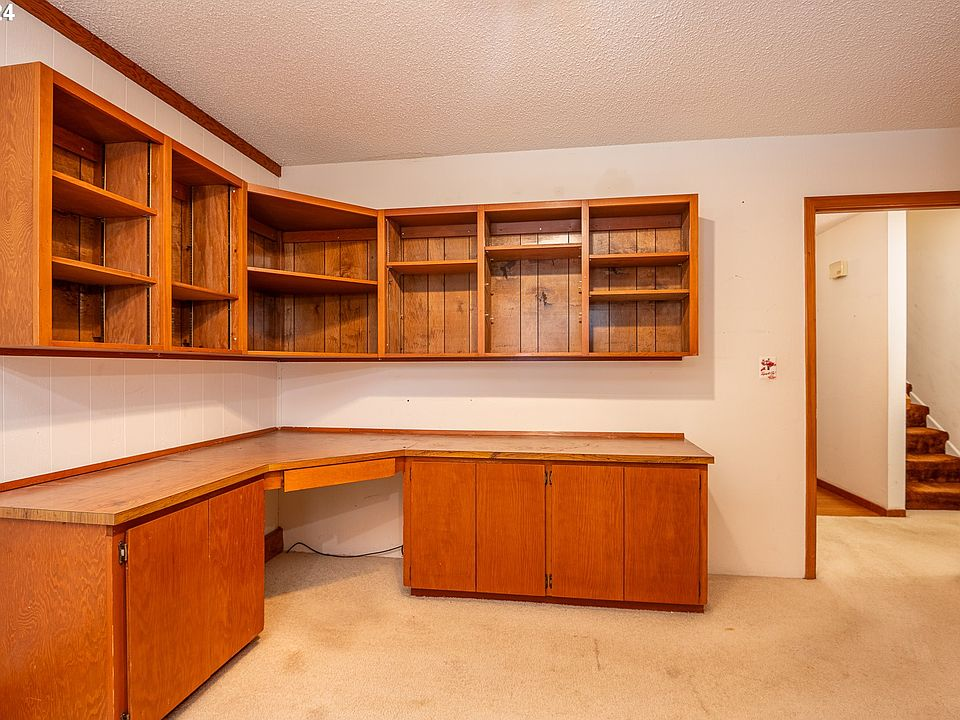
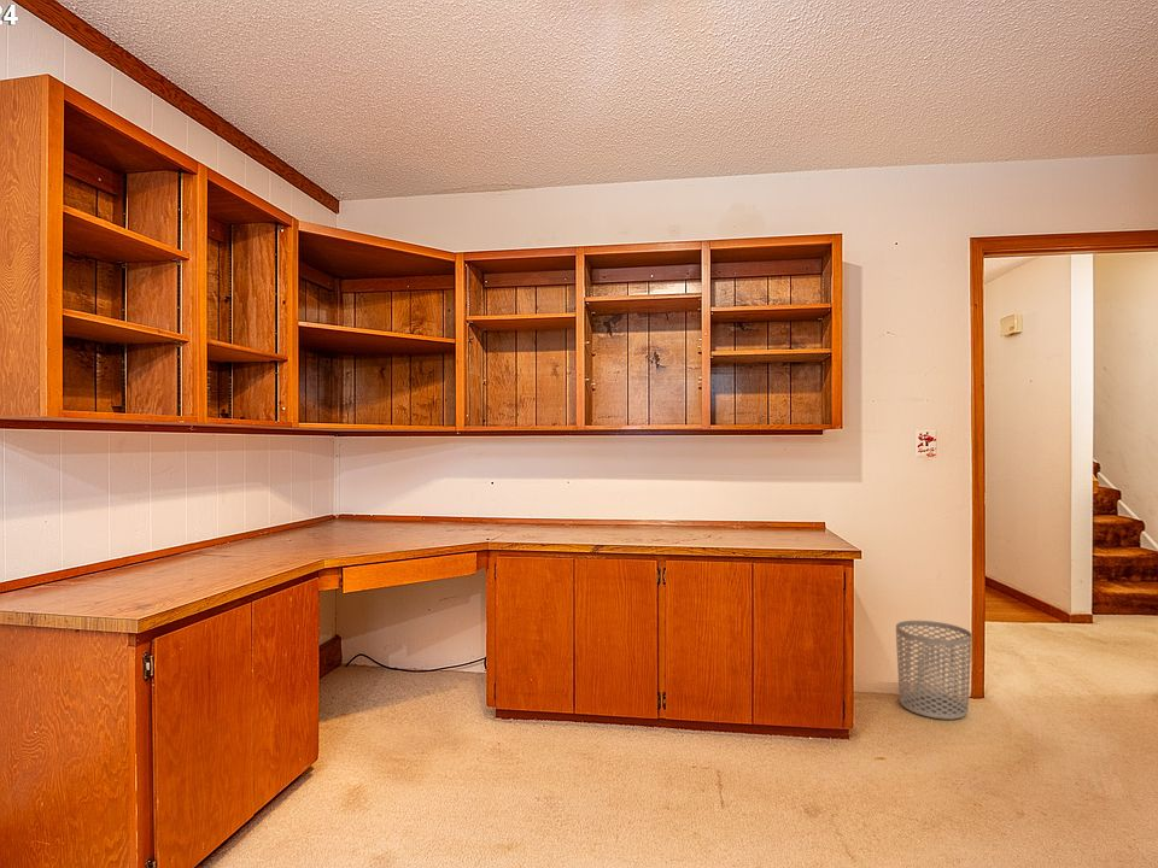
+ waste bin (932, 669)
